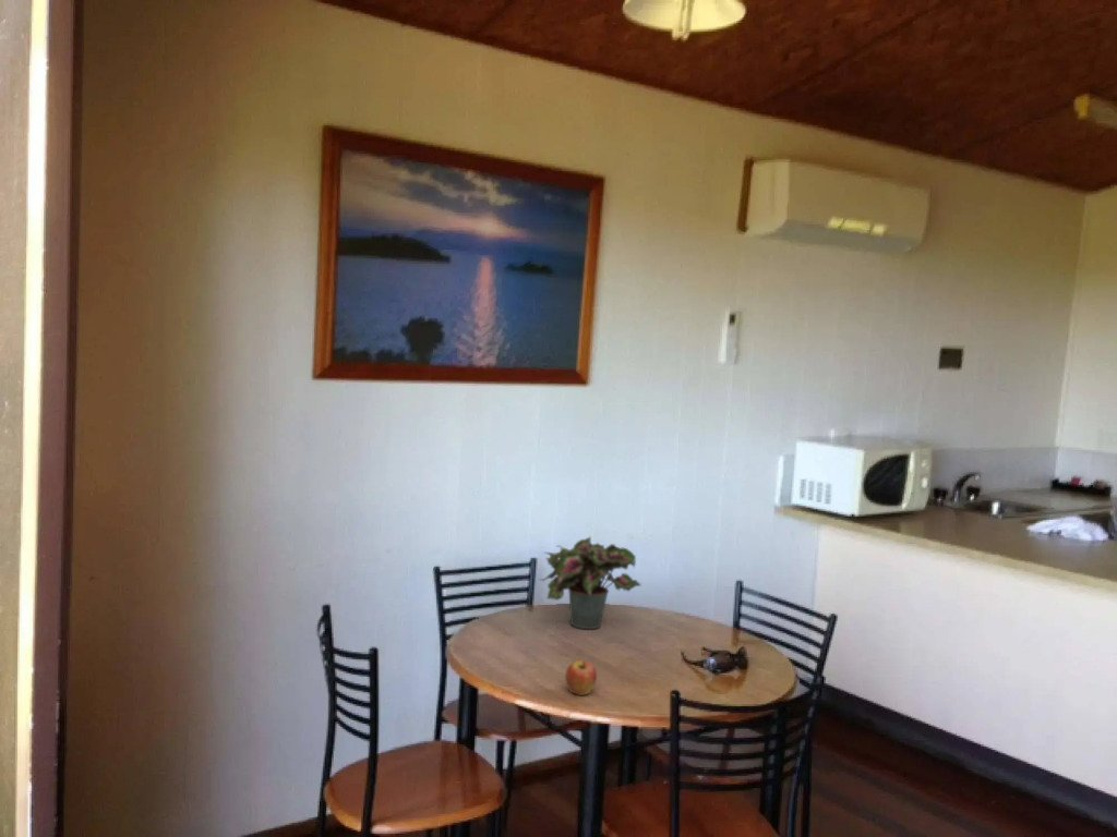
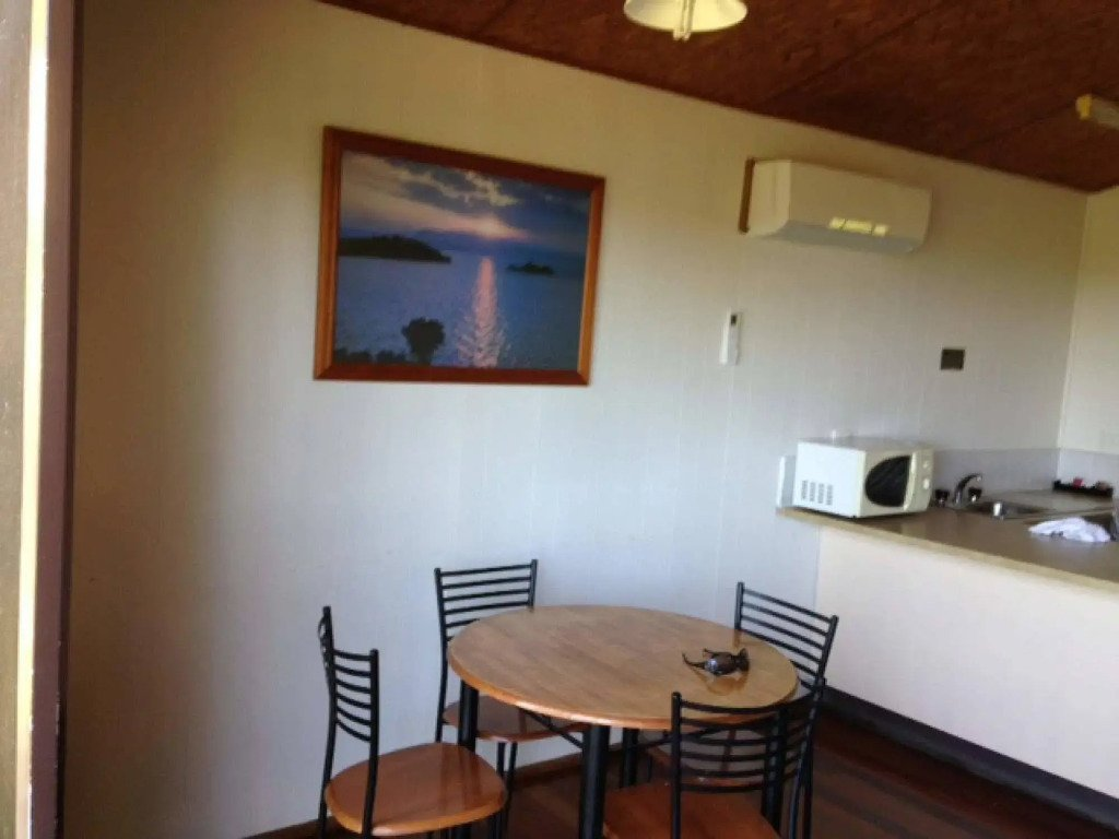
- fruit (580, 676)
- potted plant (587, 584)
